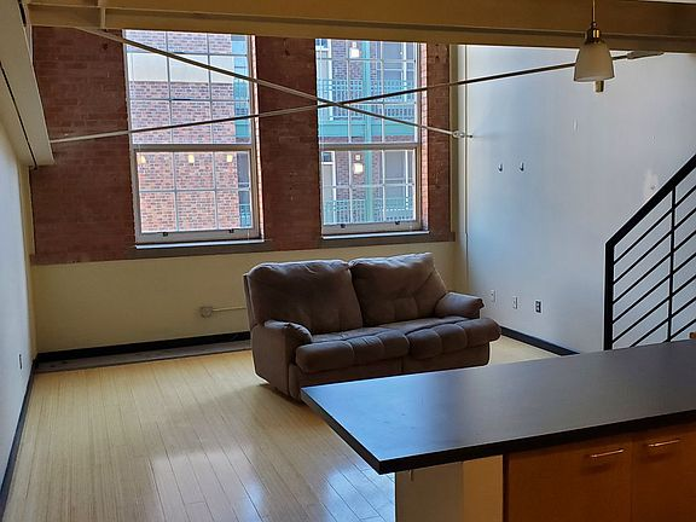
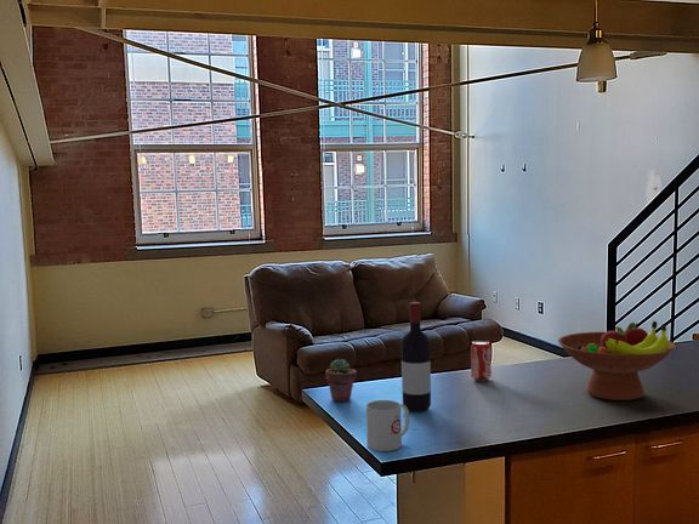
+ fruit bowl (614, 358)
+ potted succulent (340, 378)
+ beverage can (481, 360)
+ mug (390, 423)
+ wine bottle (415, 355)
